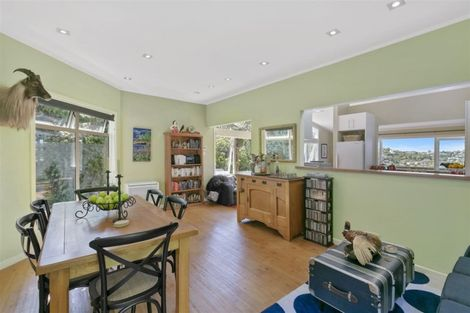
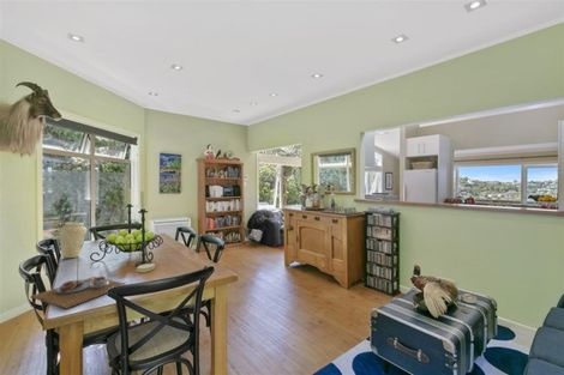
+ placemat (82, 285)
+ vase (73, 238)
